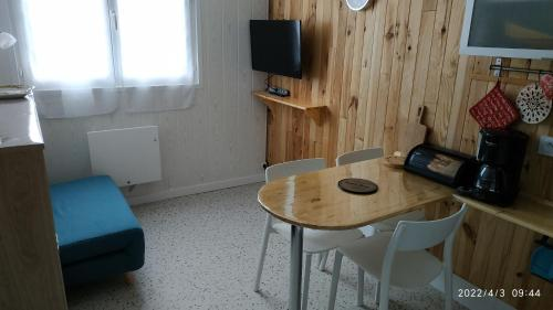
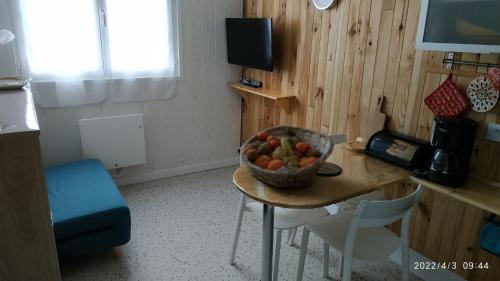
+ fruit basket (284, 154)
